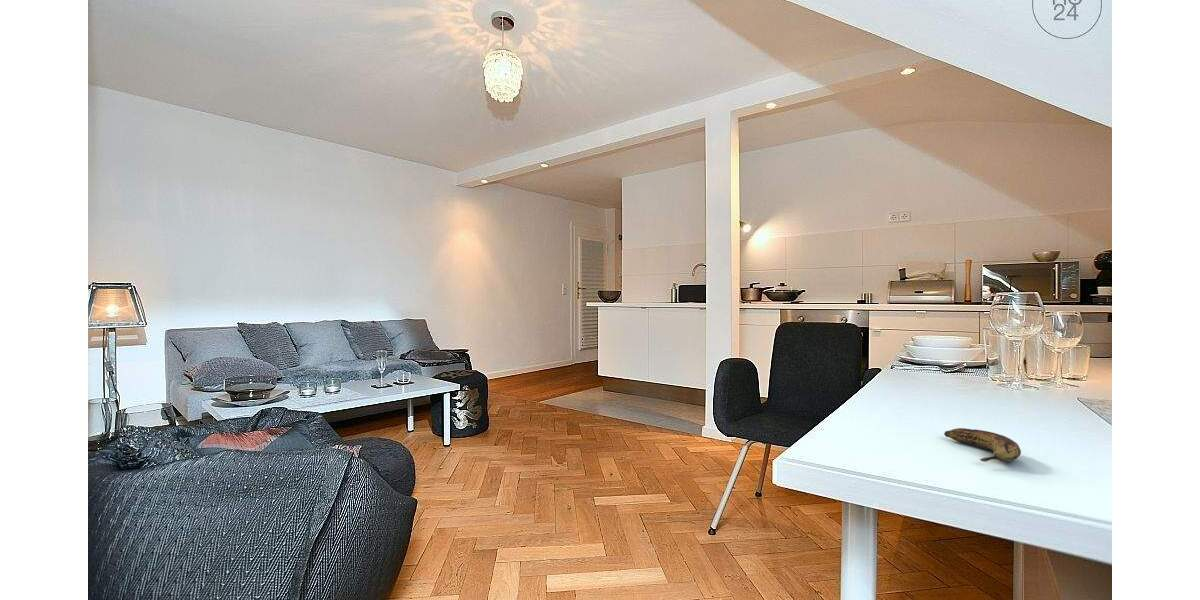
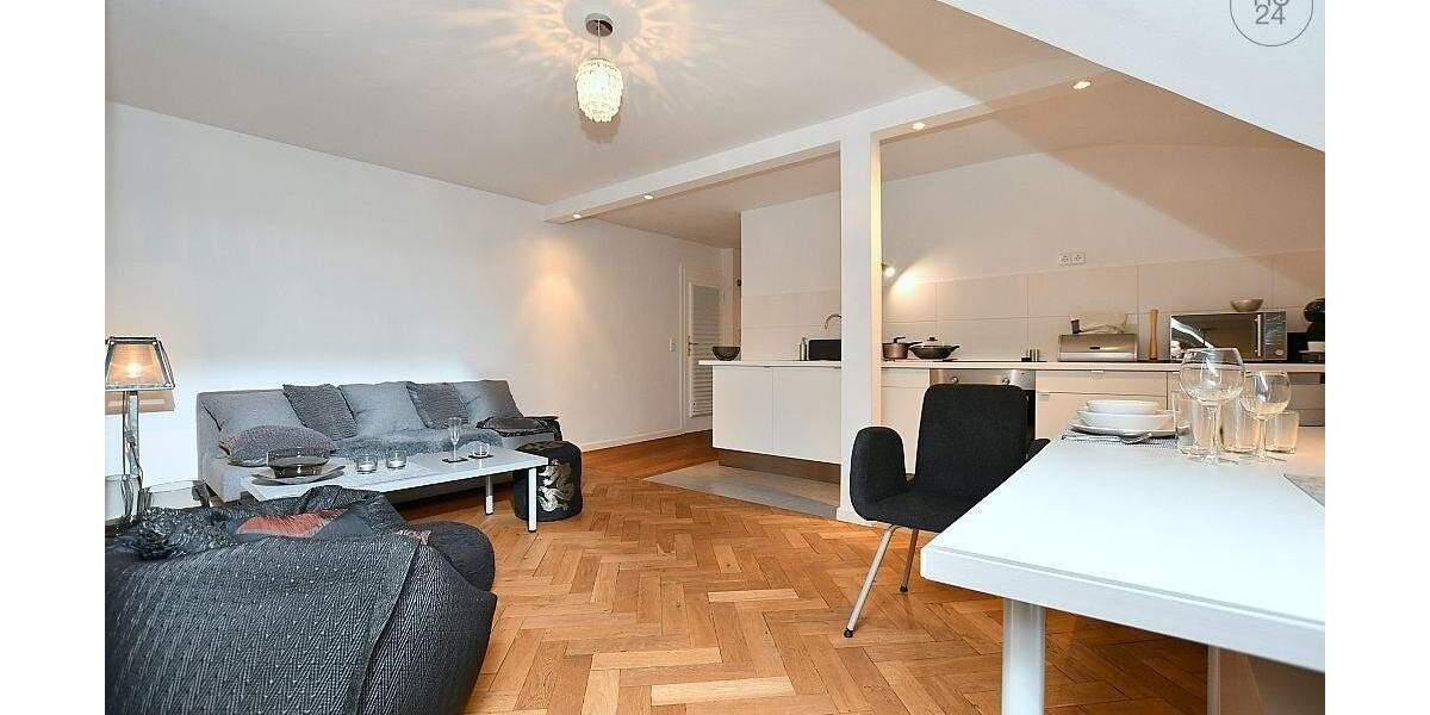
- banana (981, 442)
